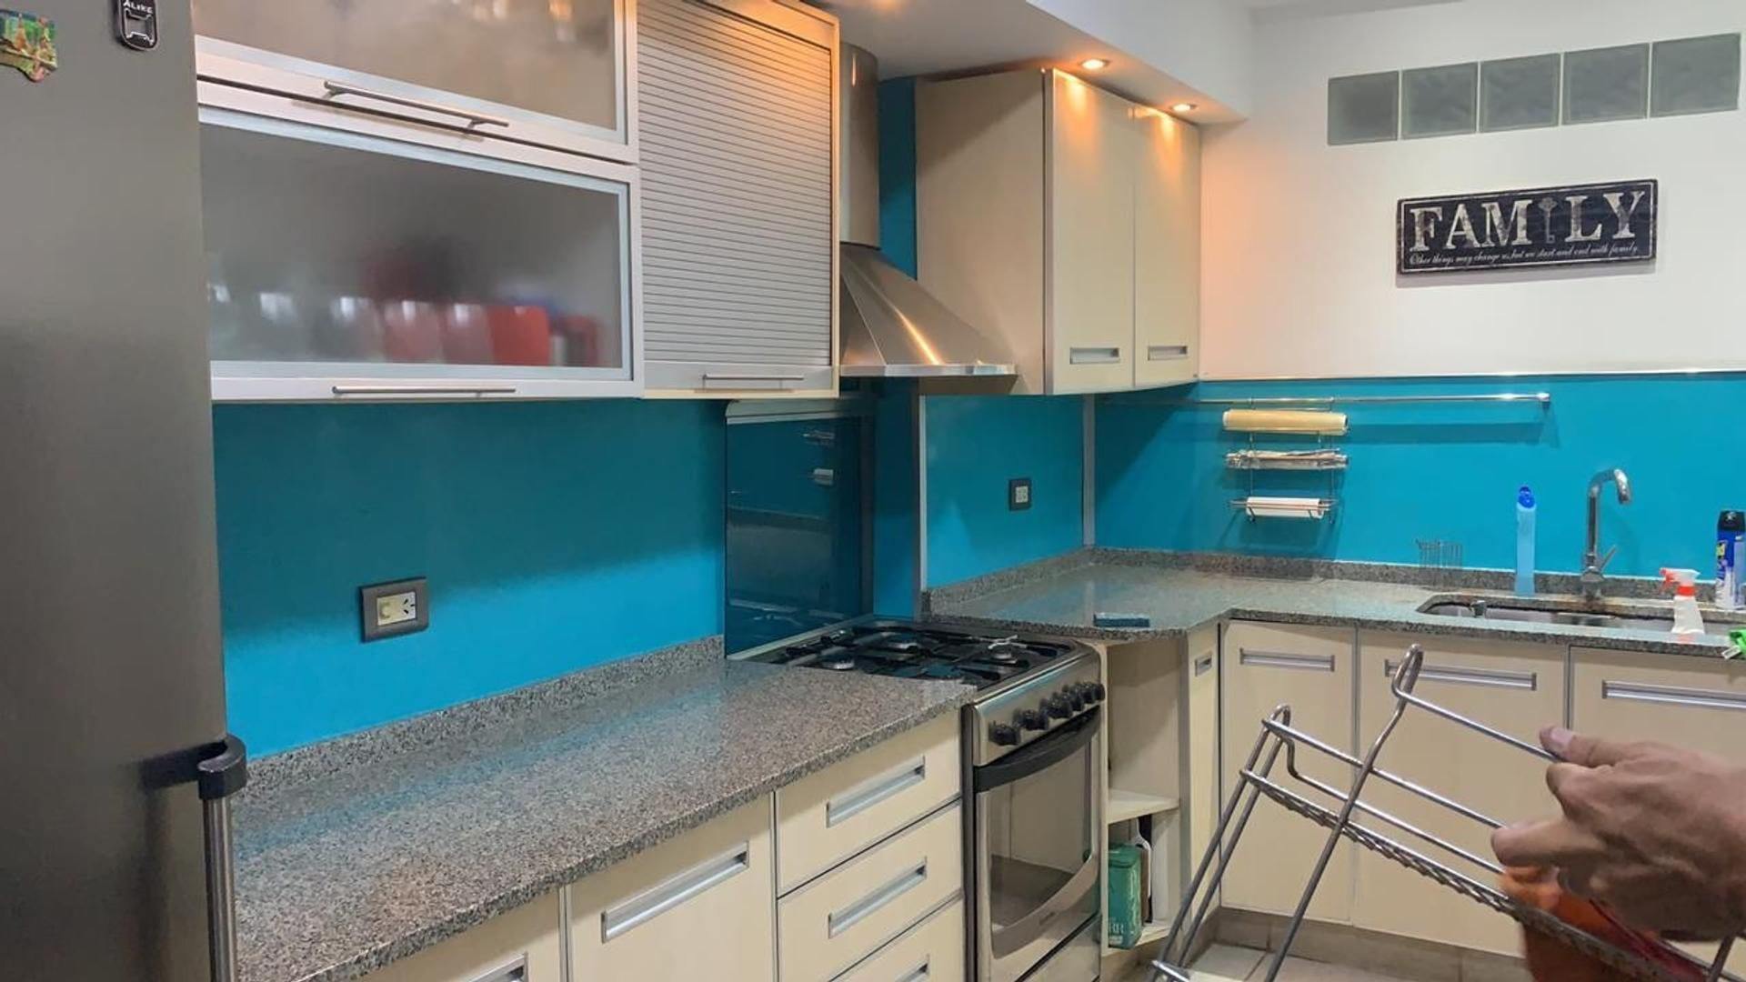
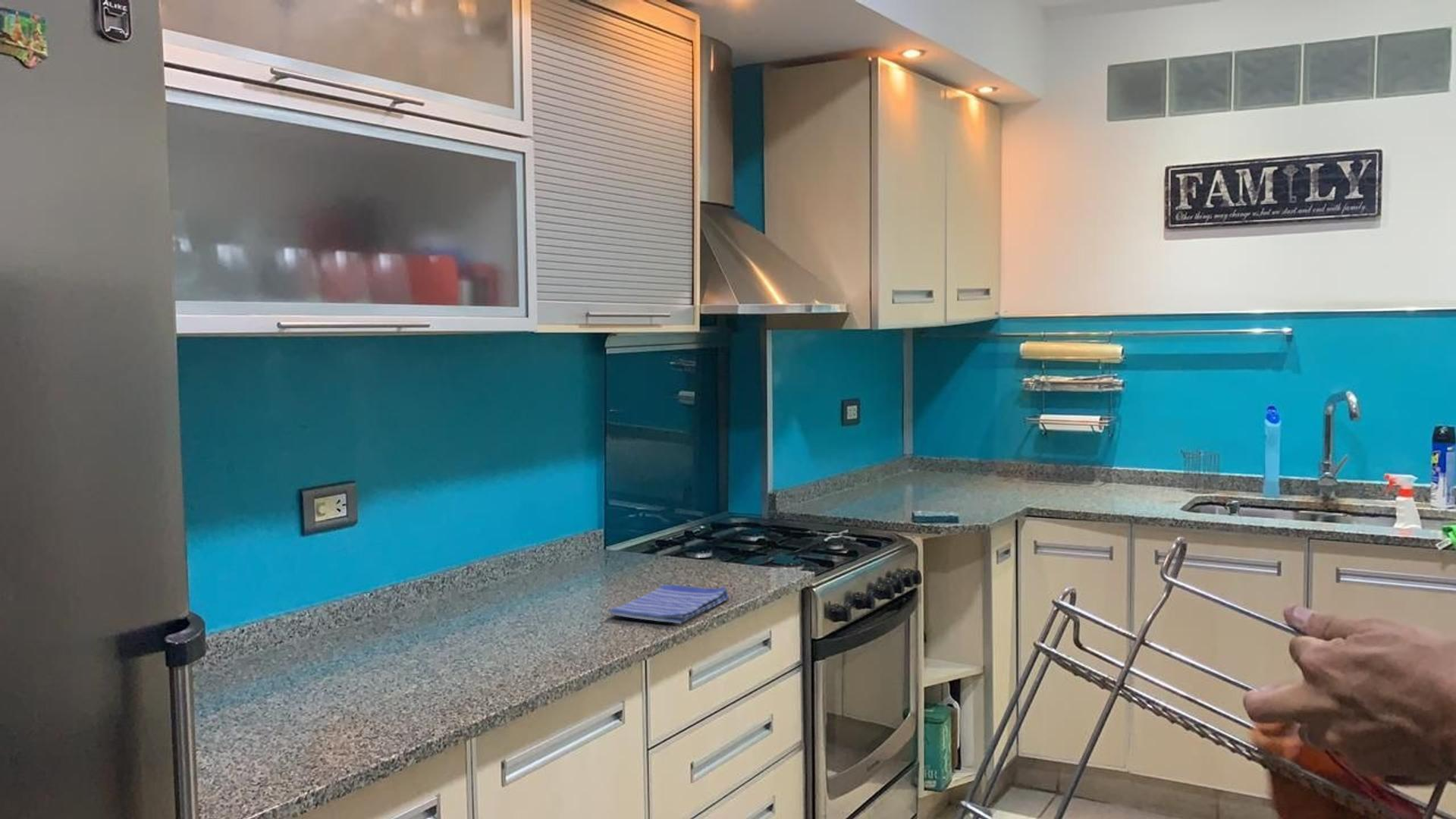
+ dish towel (671, 601)
